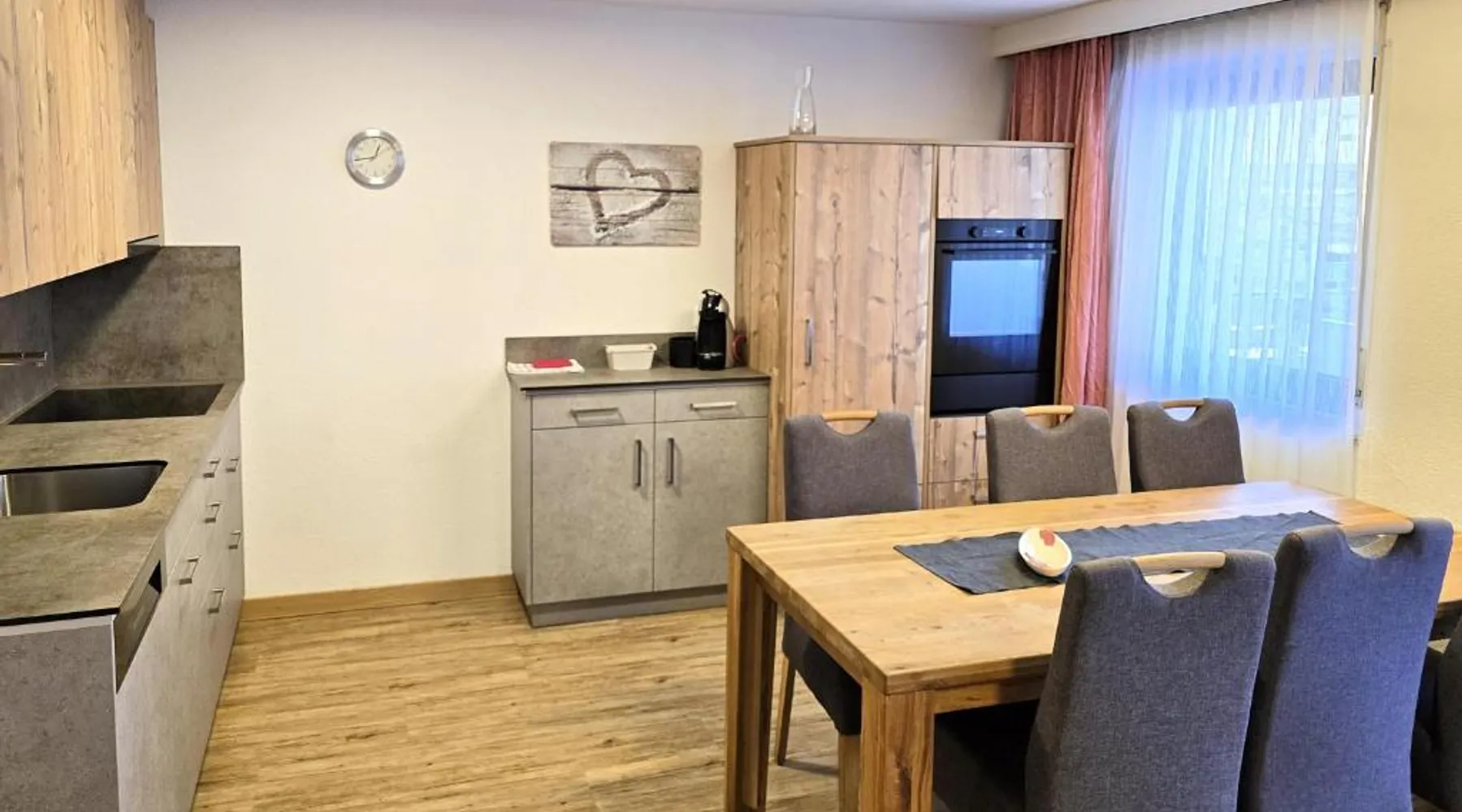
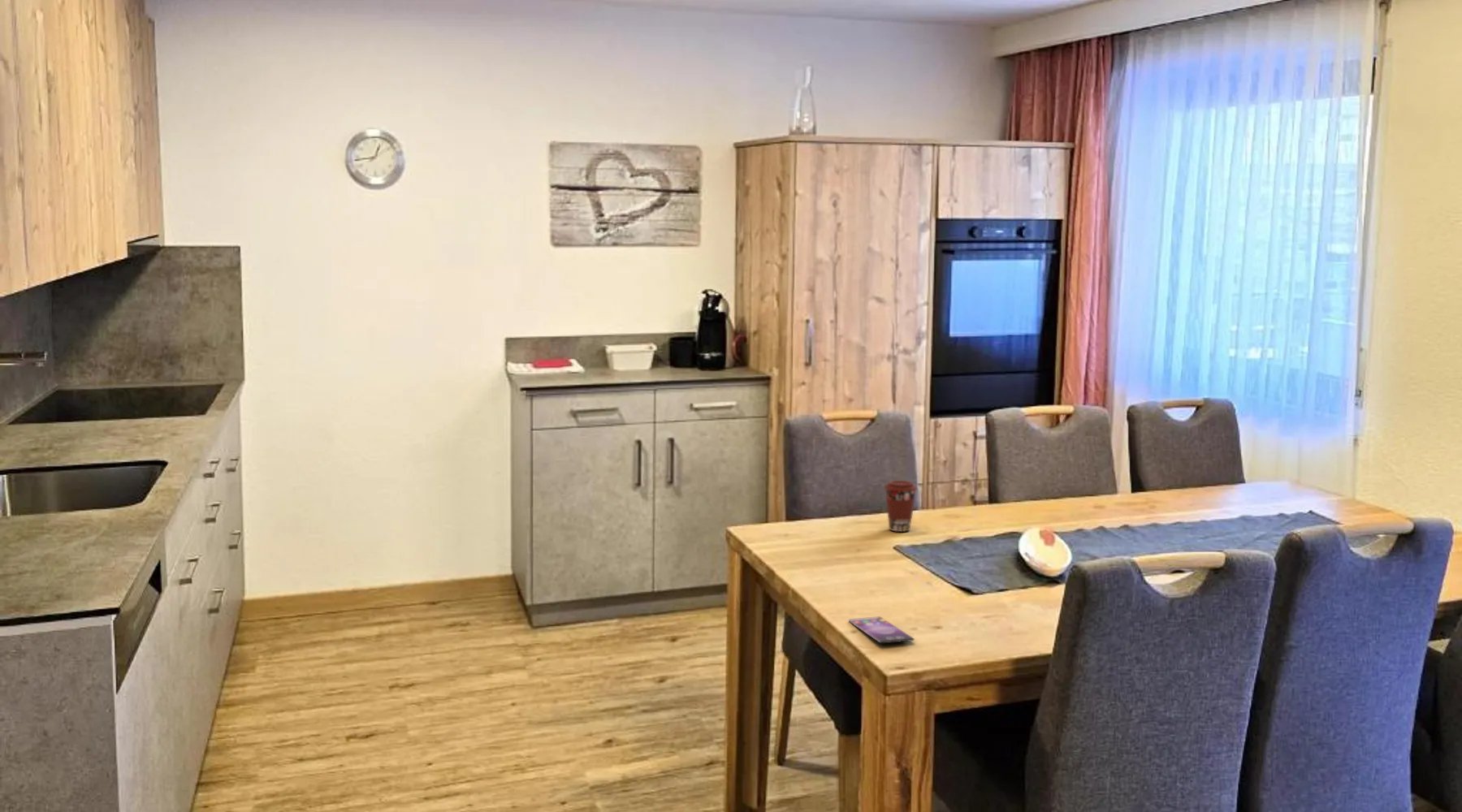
+ smartphone (880, 629)
+ coffee cup (900, 506)
